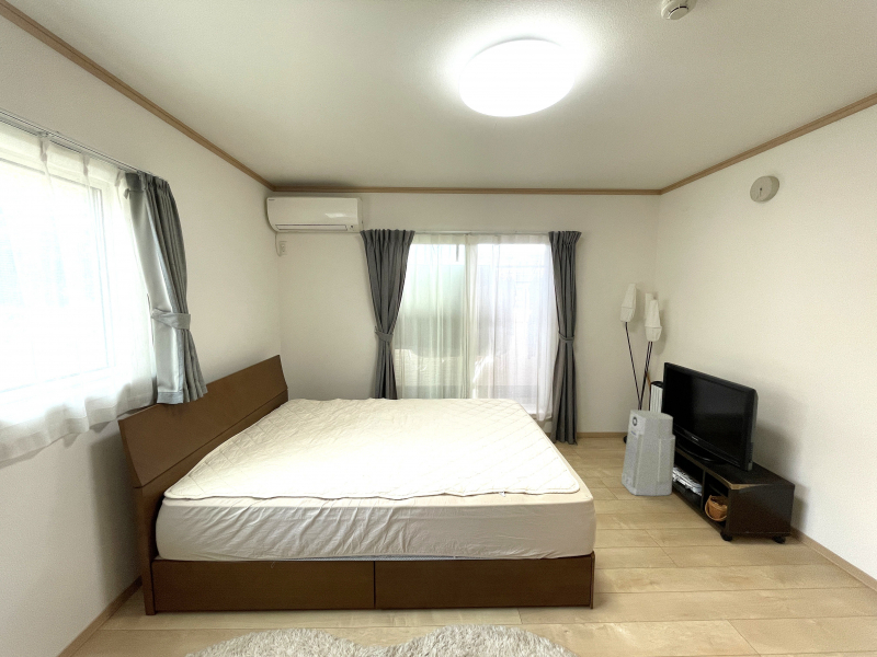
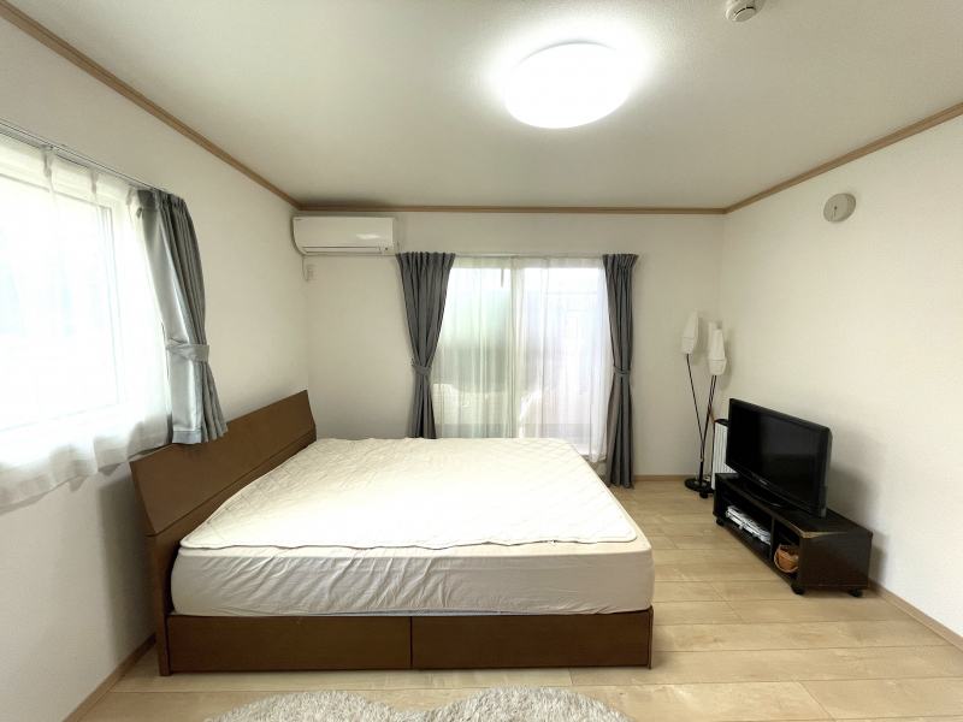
- air purifier (649, 451)
